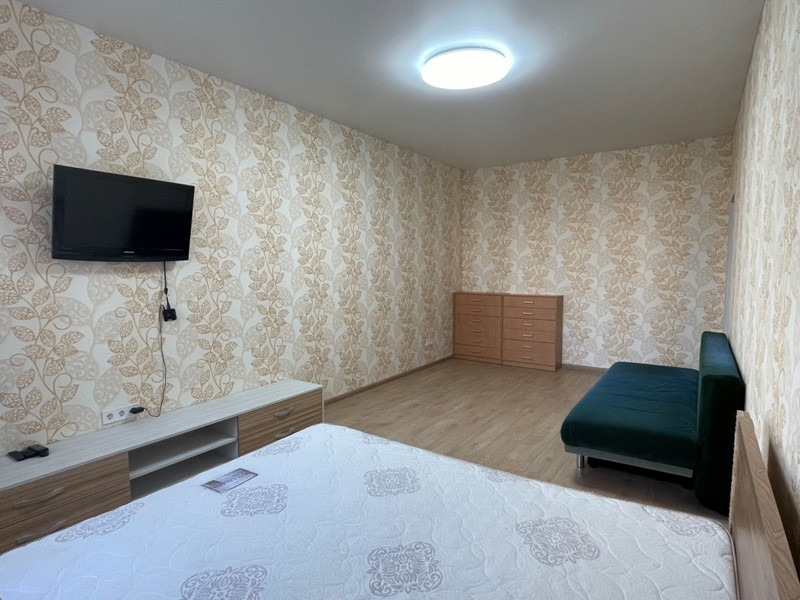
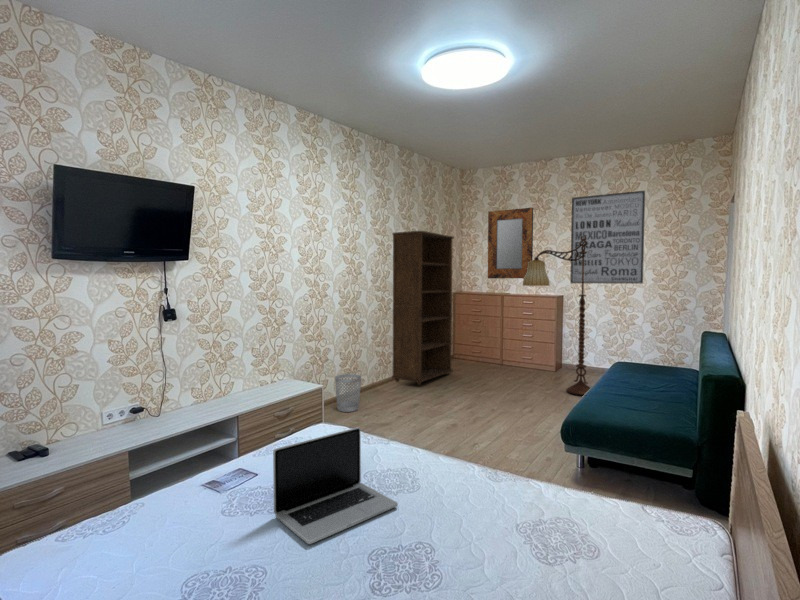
+ wastebasket (348, 392)
+ floor lamp (579, 314)
+ laptop (337, 478)
+ wall art (606, 239)
+ home mirror (509, 244)
+ bookcase (424, 307)
